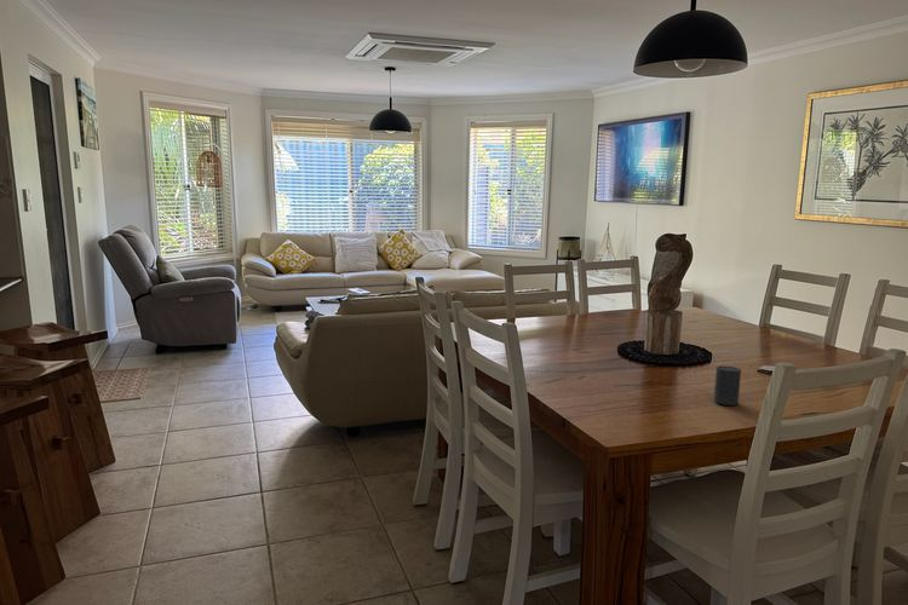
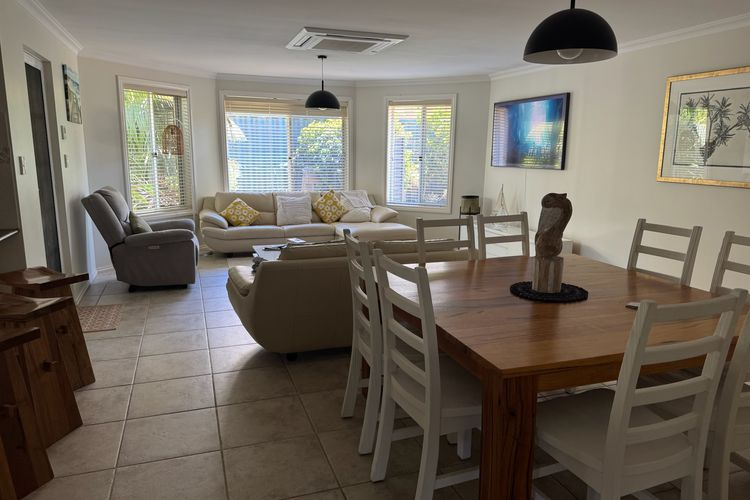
- cup (726, 385)
